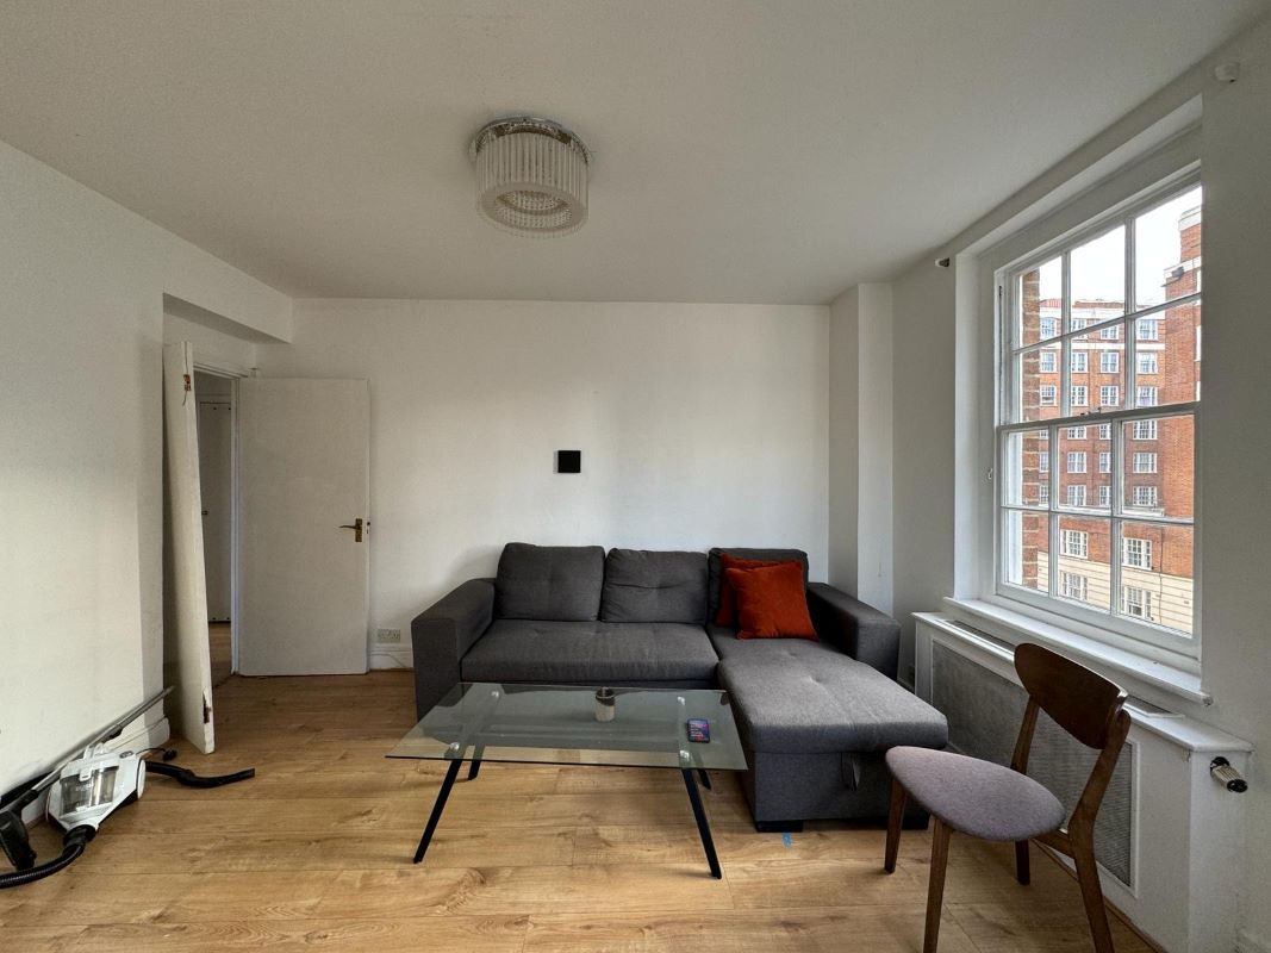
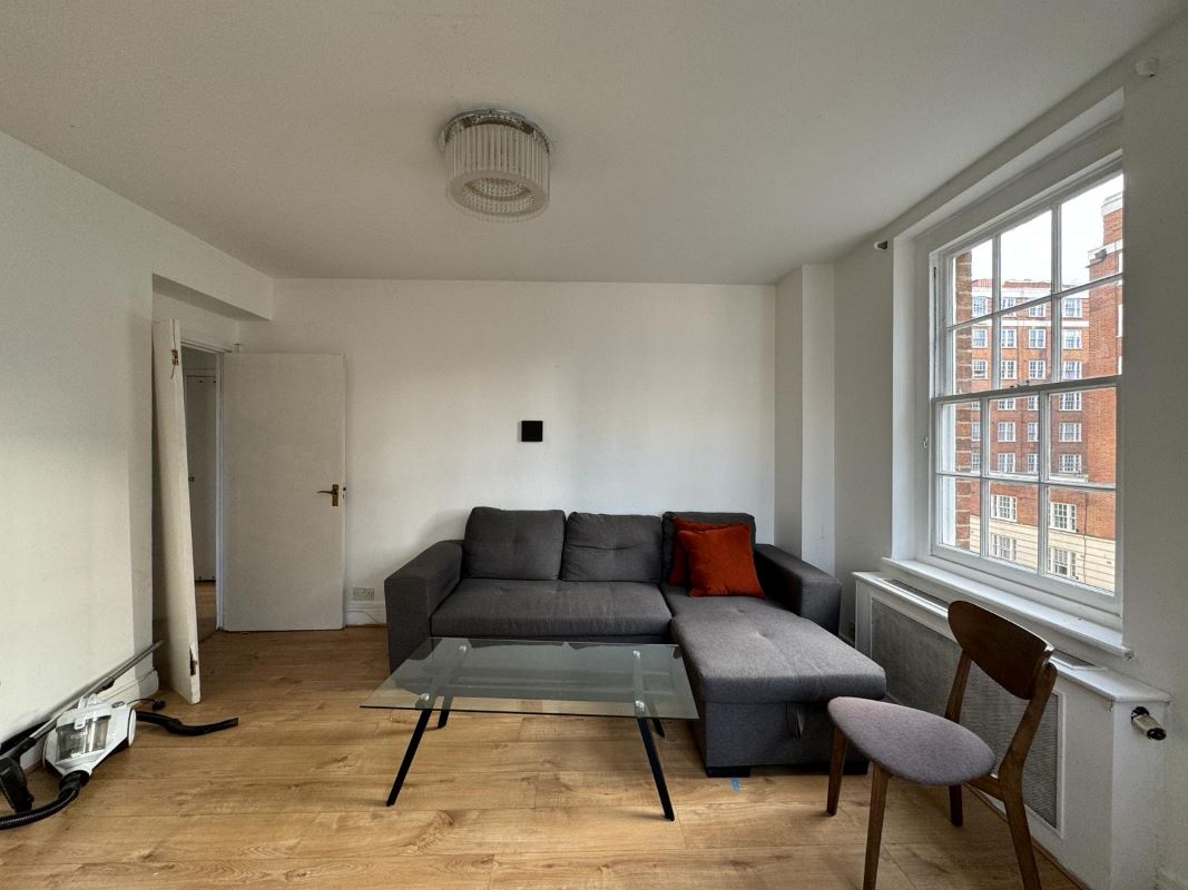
- smartphone (698, 730)
- cup (605, 703)
